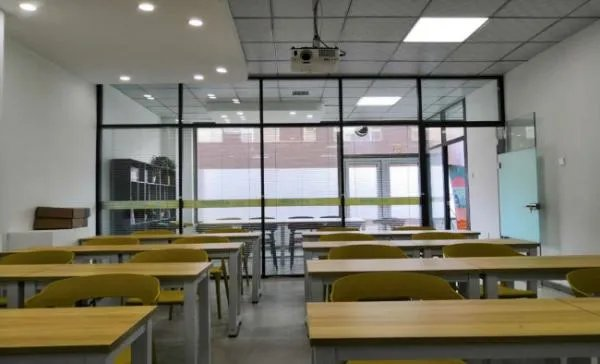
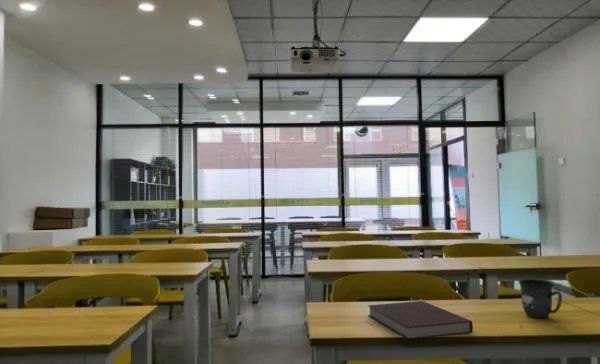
+ notebook (416, 318)
+ mug (541, 299)
